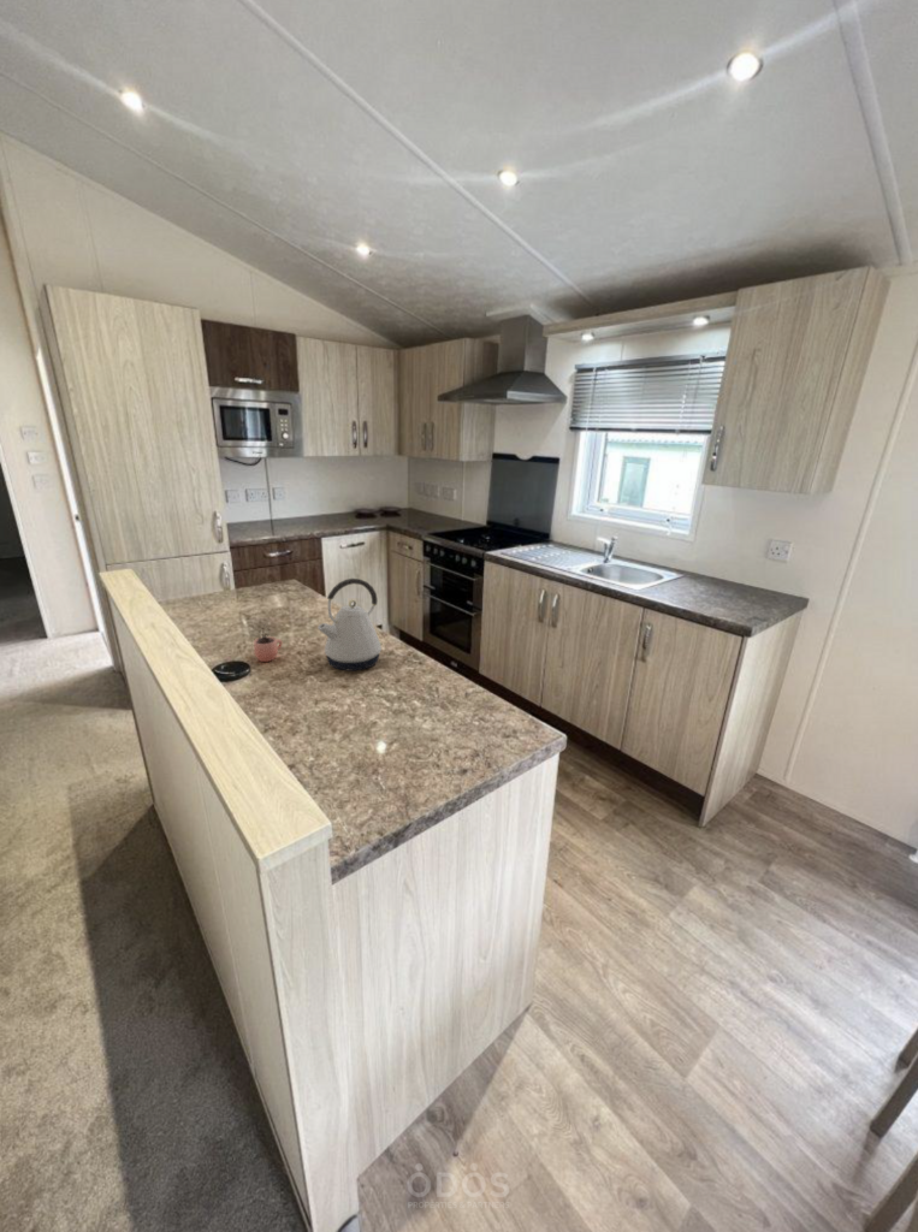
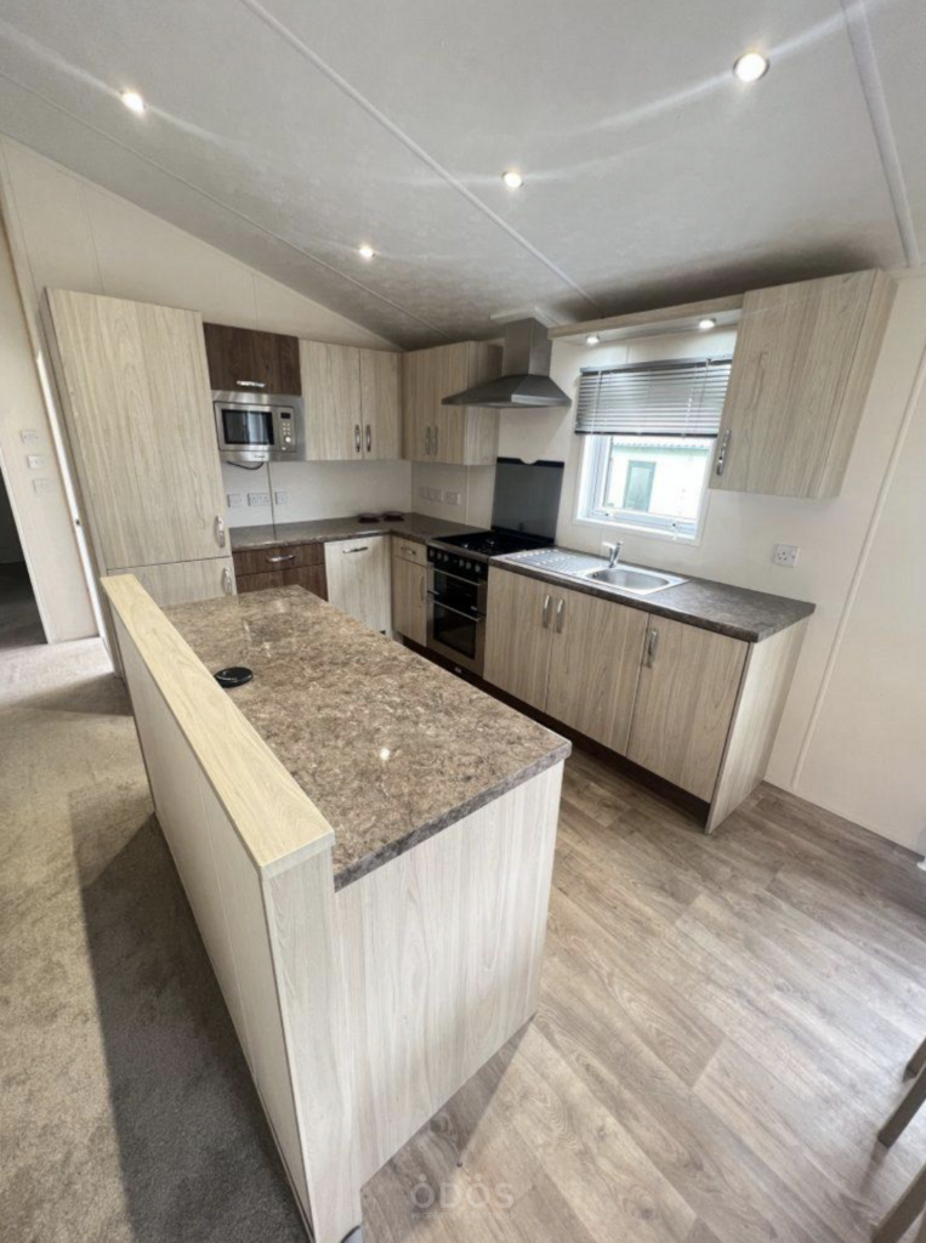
- kettle (350, 622)
- cocoa (268, 640)
